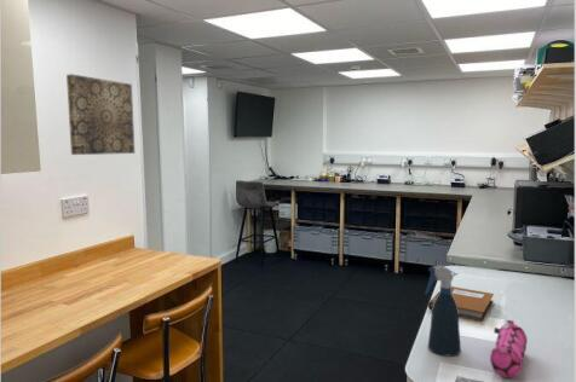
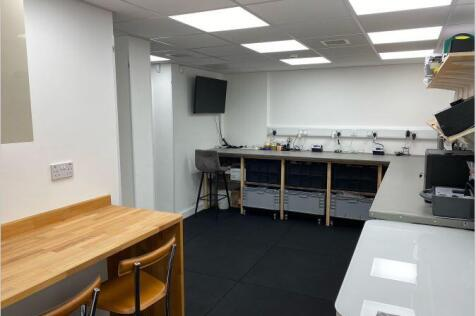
- wall art (103, 116)
- pencil case (508, 346)
- notebook (461, 300)
- spray bottle (444, 307)
